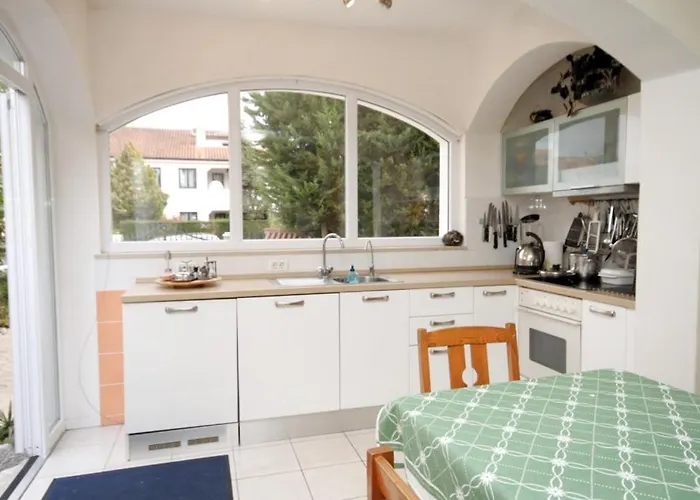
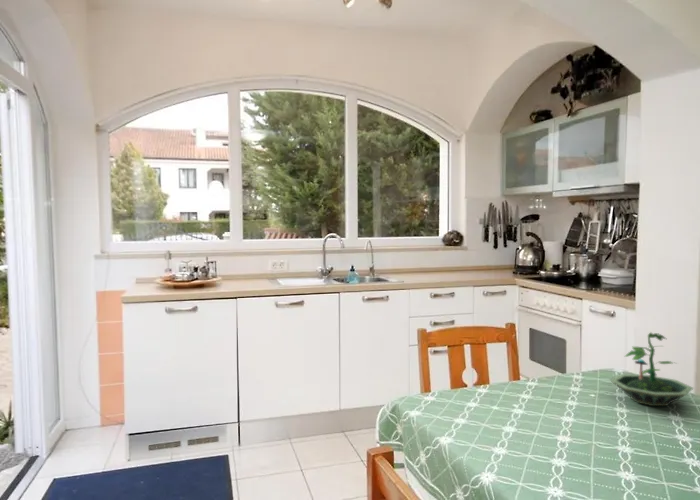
+ terrarium (651, 345)
